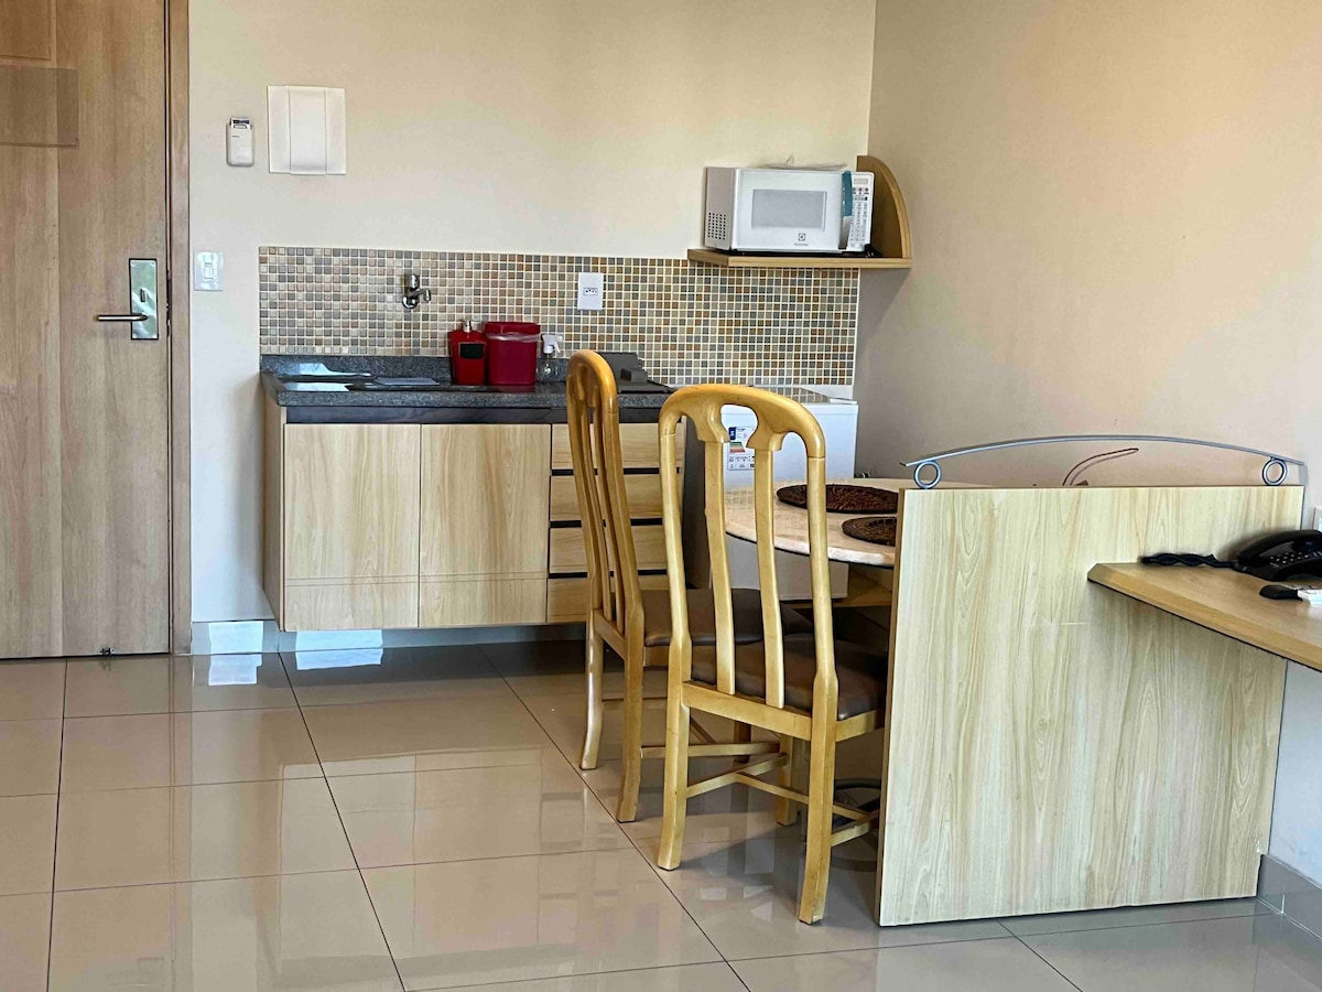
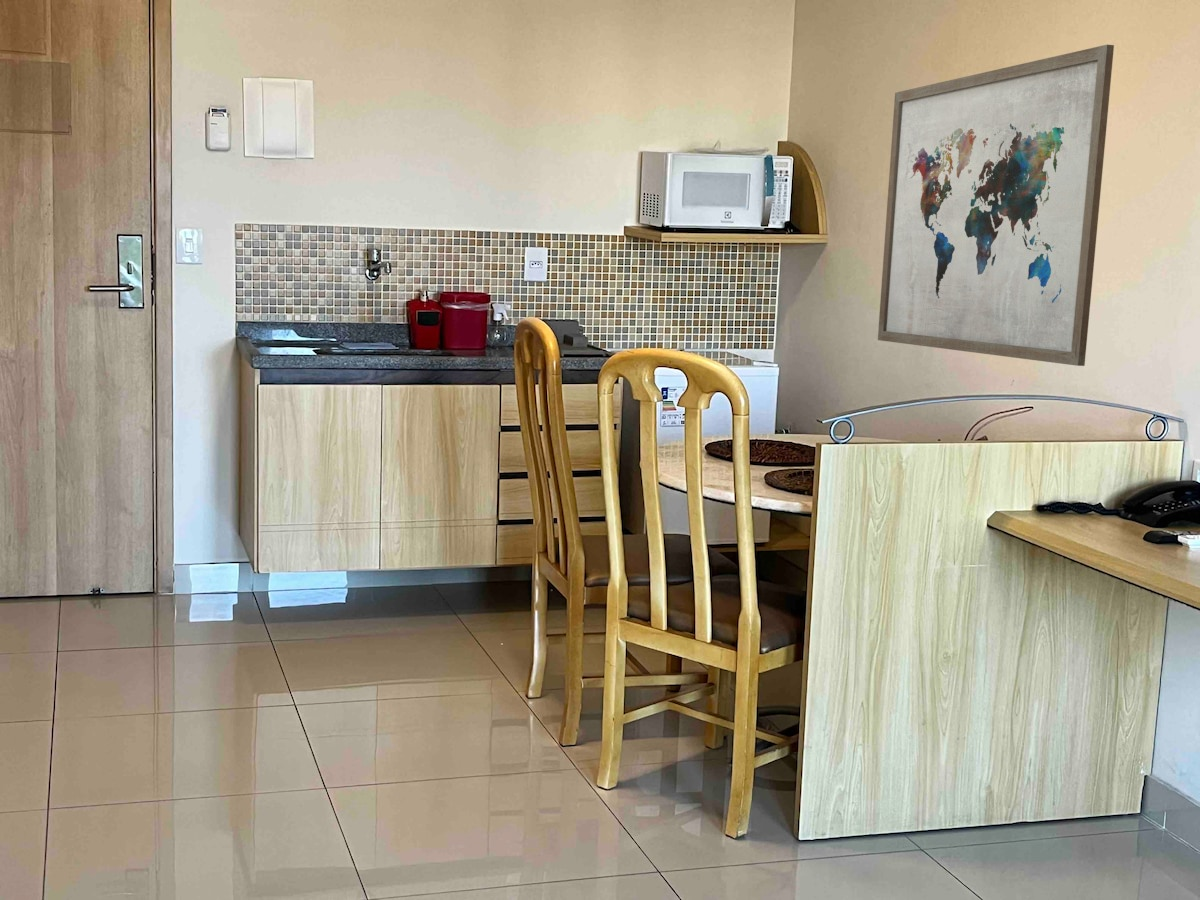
+ wall art (978, 213)
